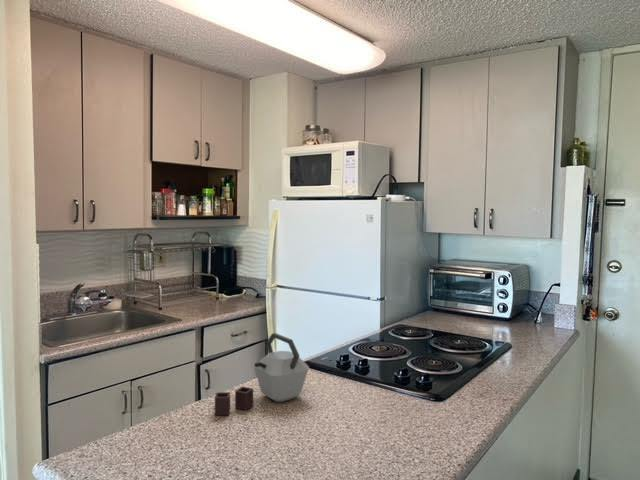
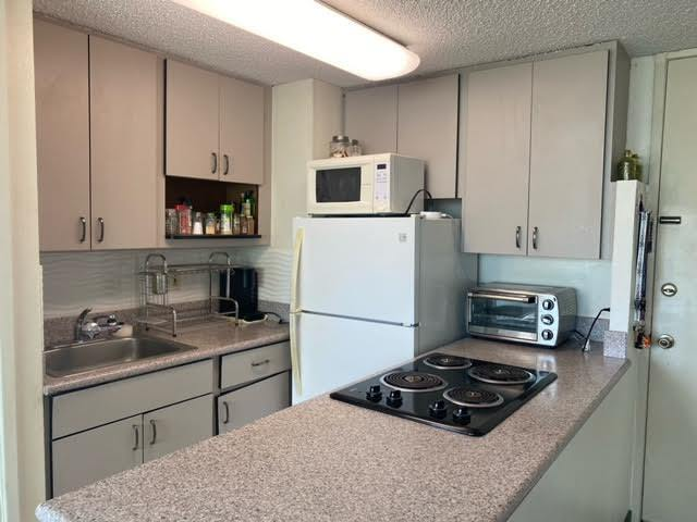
- kettle (259, 371)
